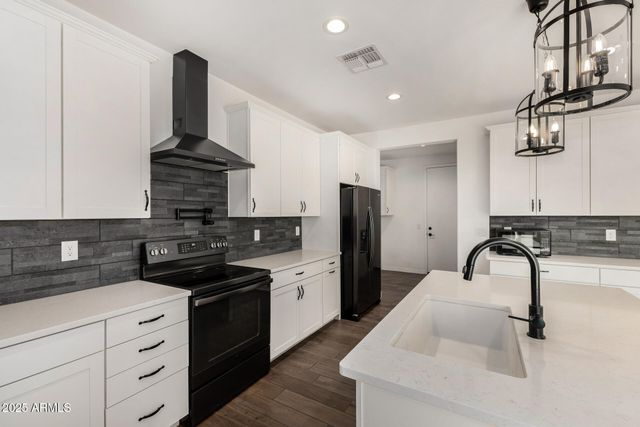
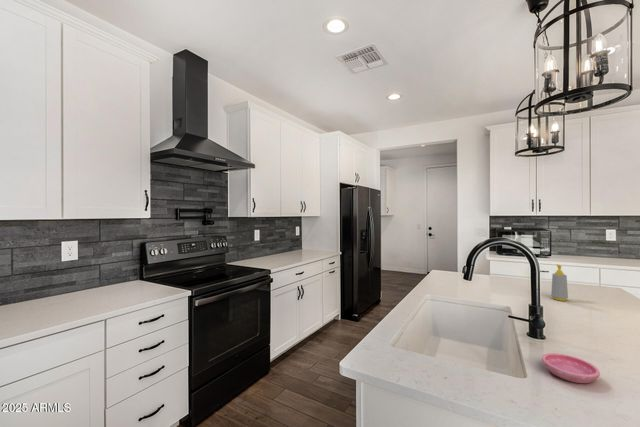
+ saucer (569, 368)
+ soap bottle (559, 282)
